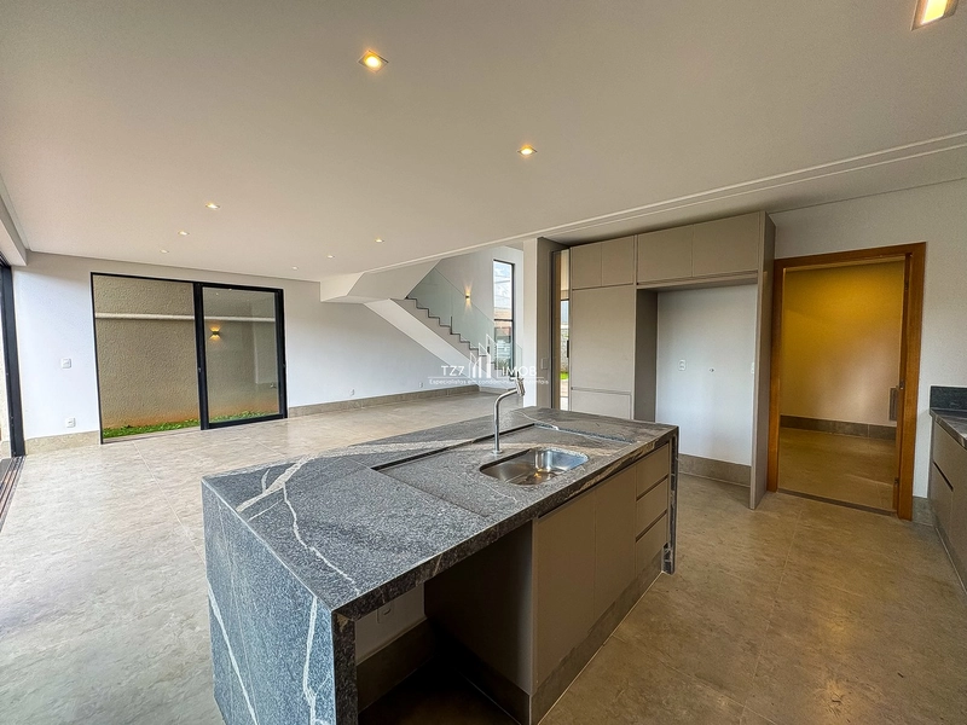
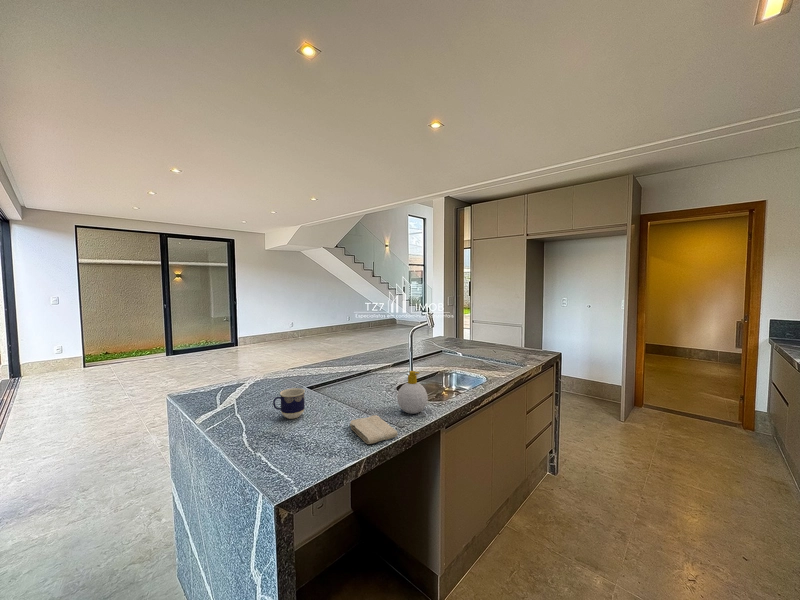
+ cup (289, 404)
+ soap bottle (412, 391)
+ washcloth (372, 428)
